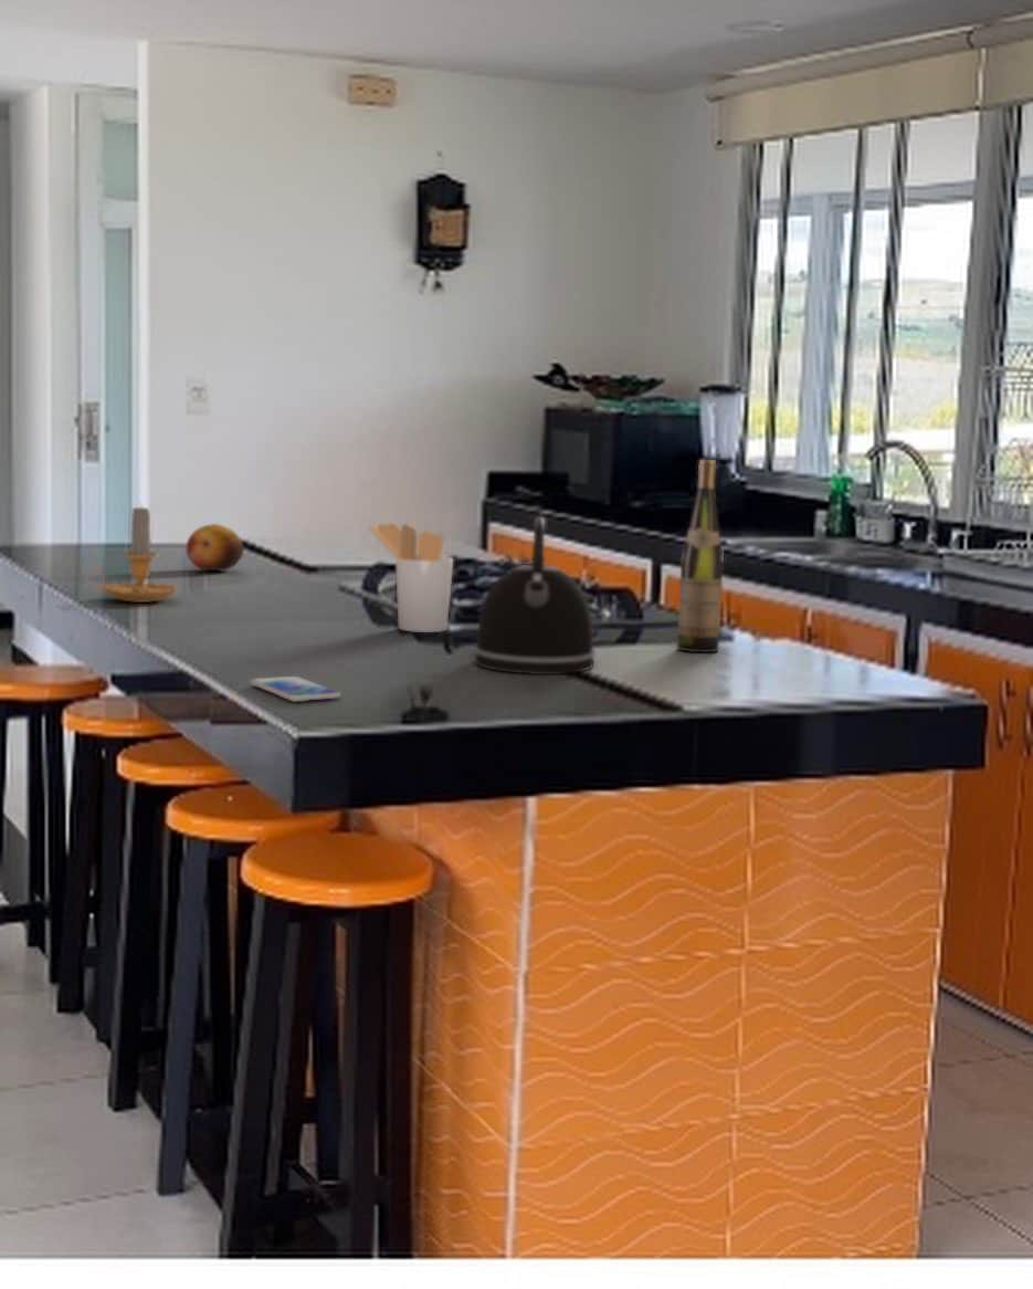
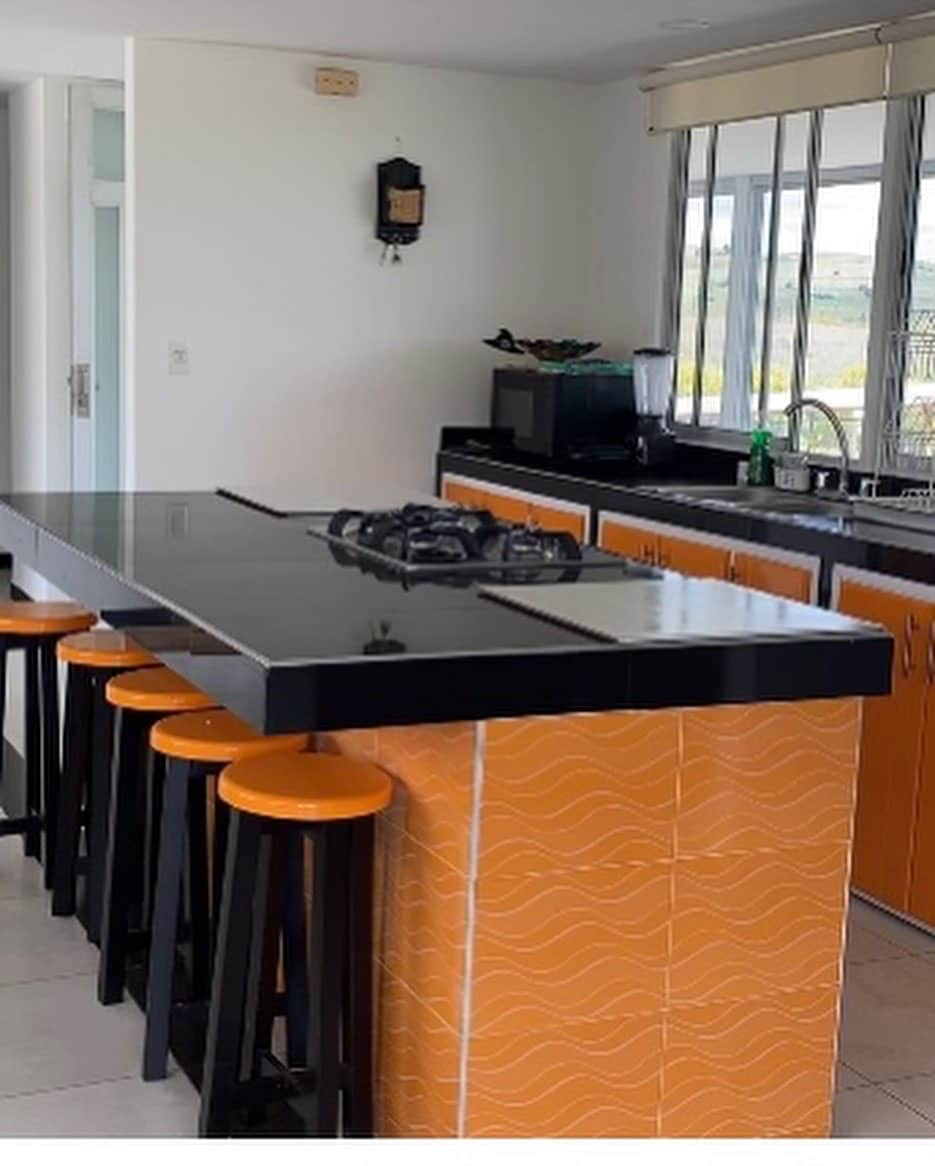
- fruit (215, 546)
- kettle (537, 590)
- utensil holder (410, 574)
- wine bottle (702, 555)
- candle (131, 551)
- smartphone (294, 688)
